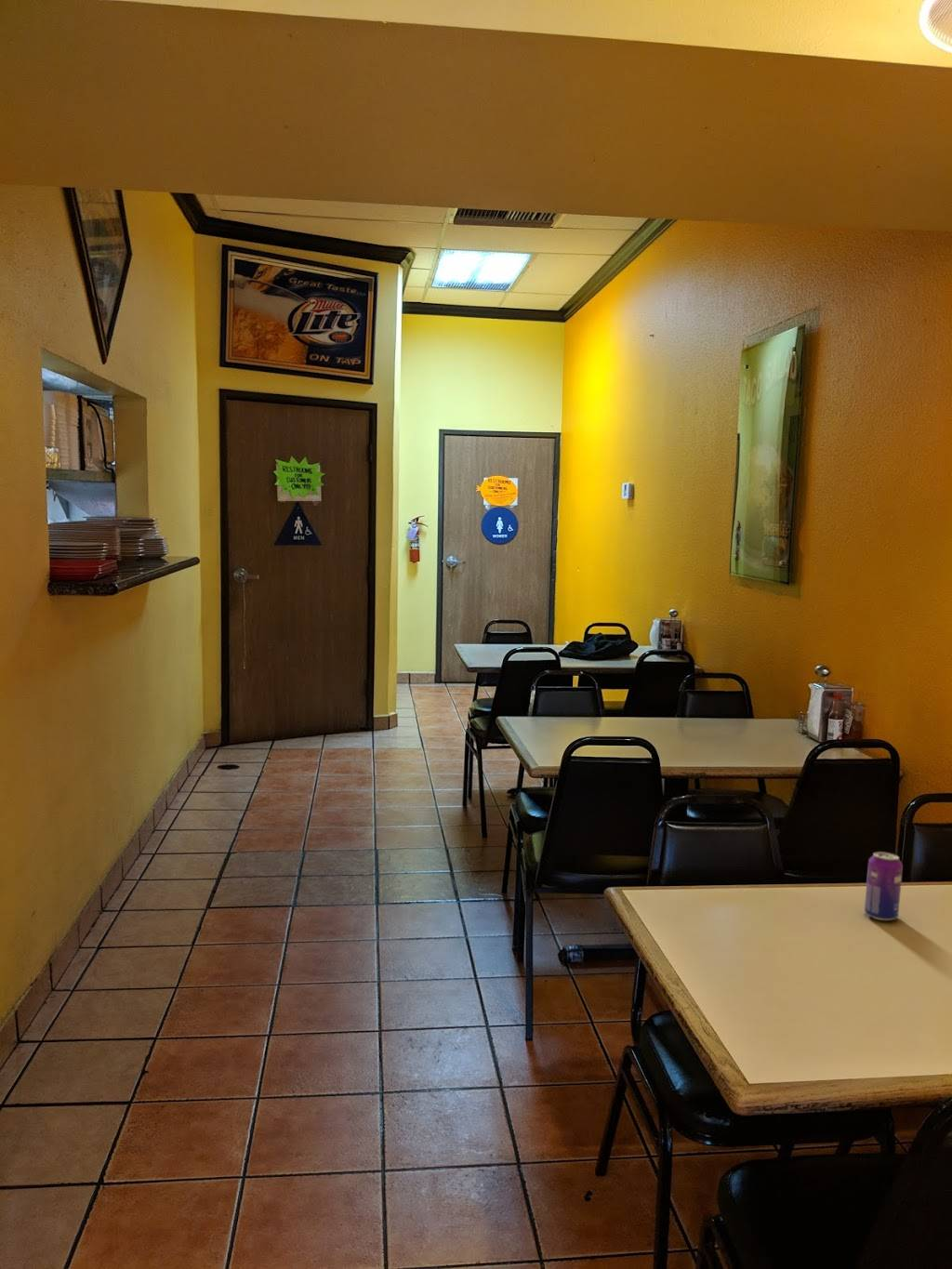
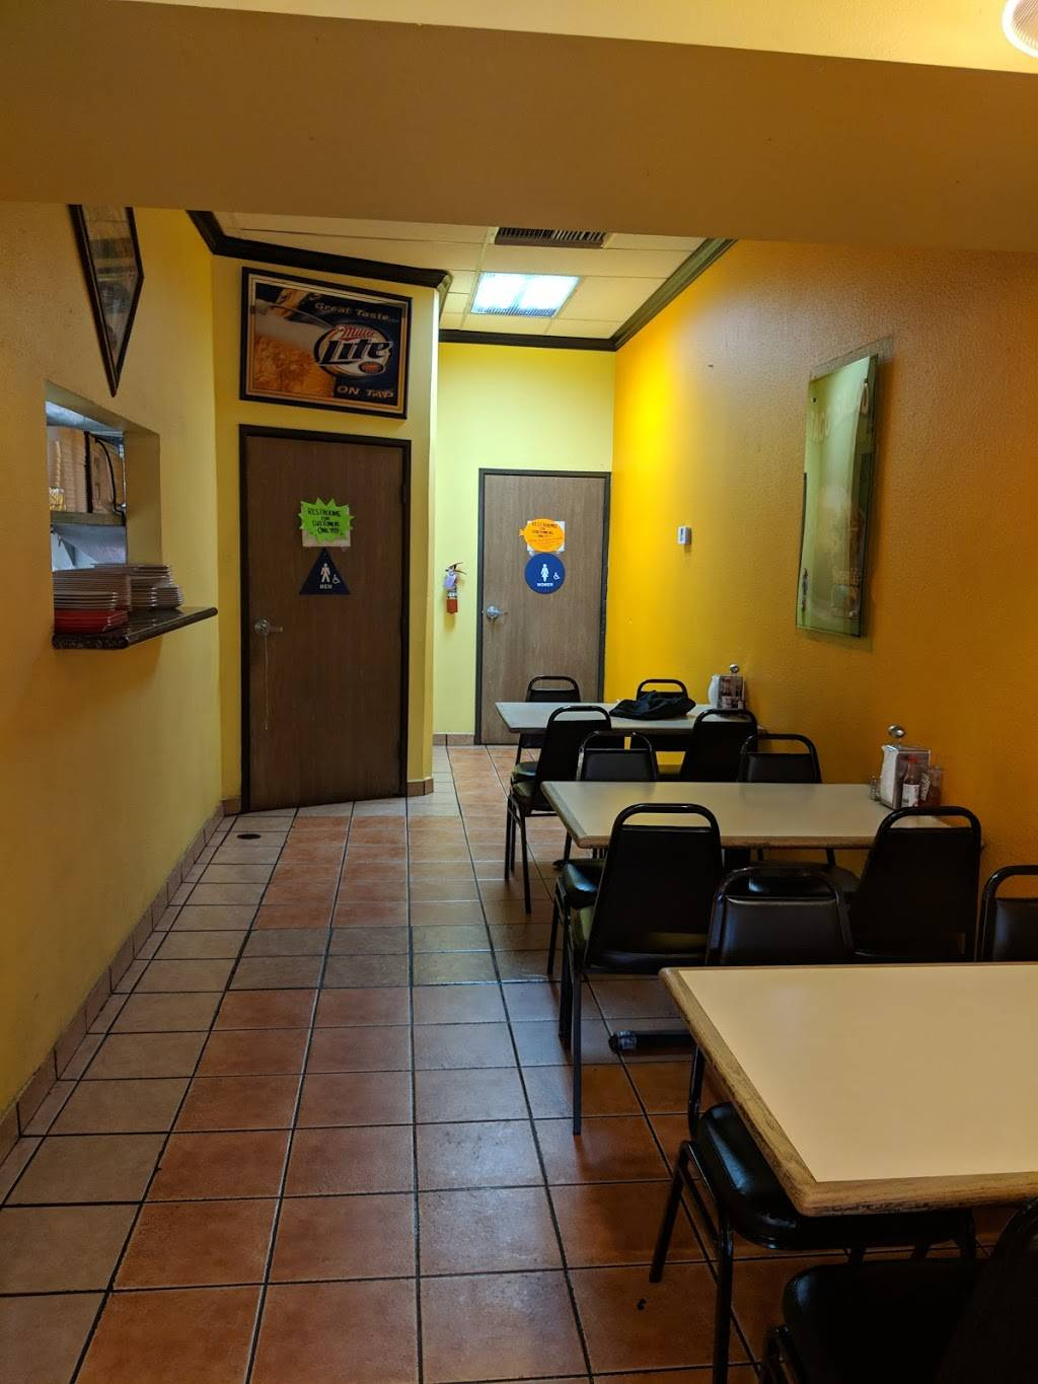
- beverage can (883, 885)
